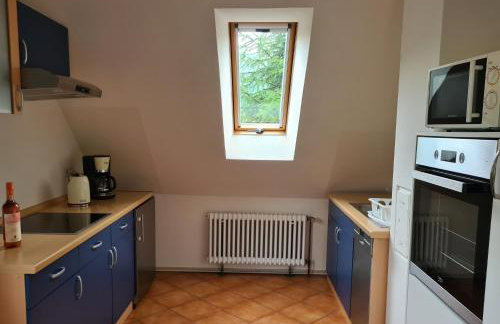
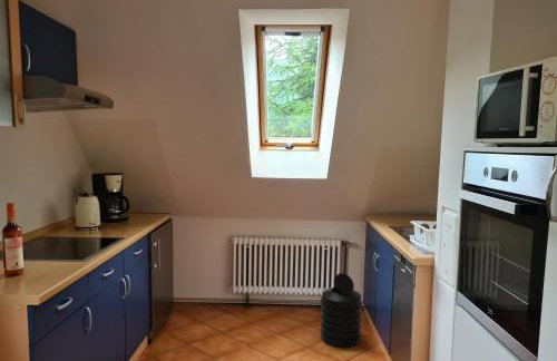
+ trash can (341, 305)
